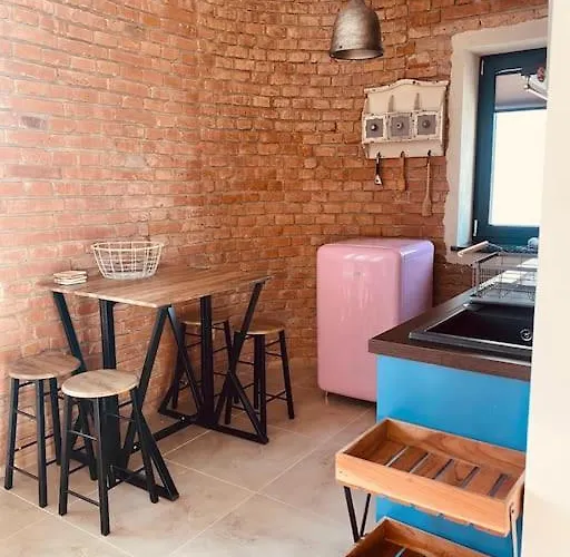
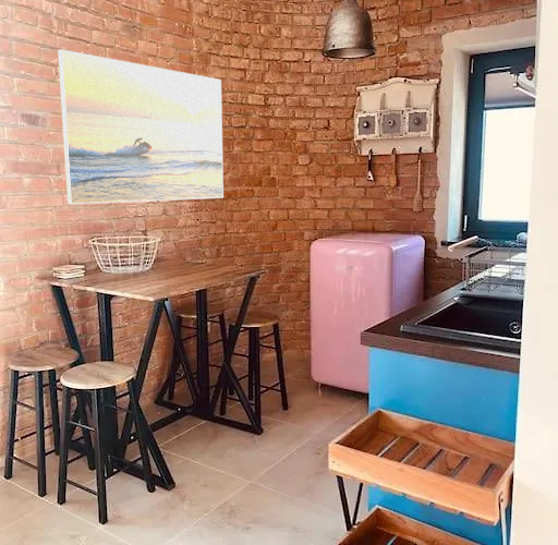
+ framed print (153, 134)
